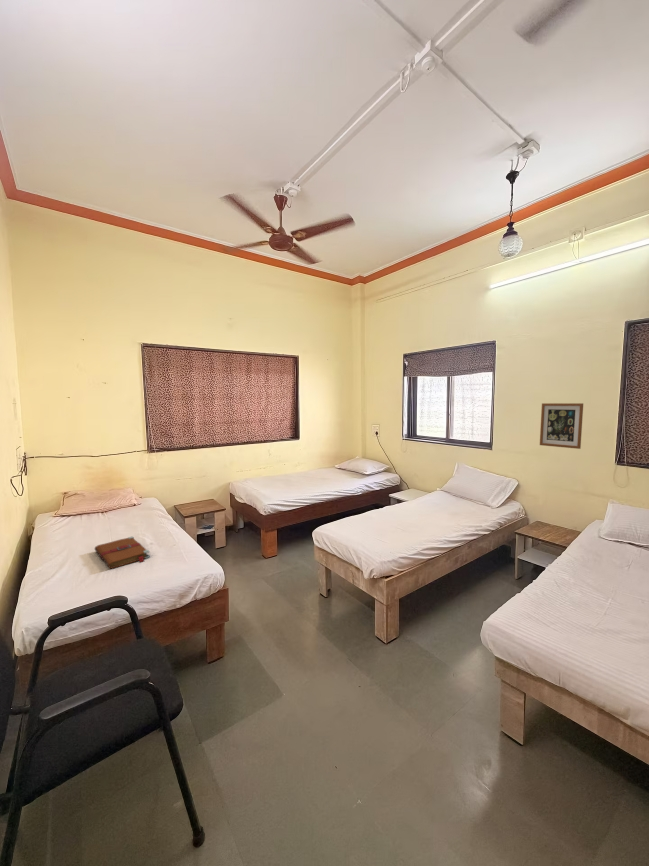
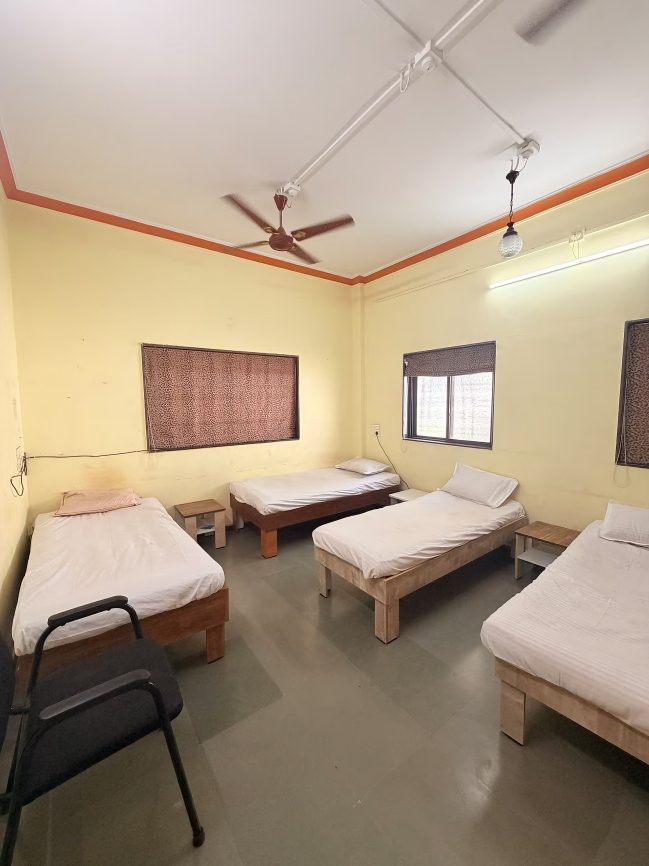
- wall art (560, 425)
- book (122, 551)
